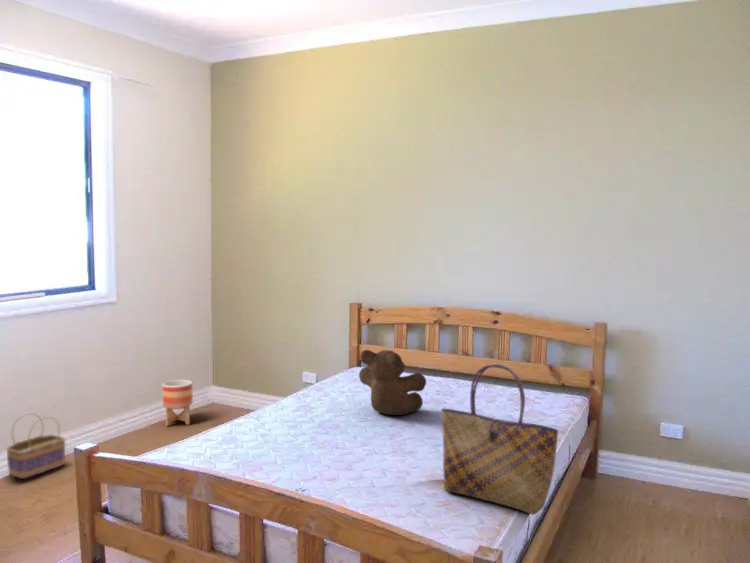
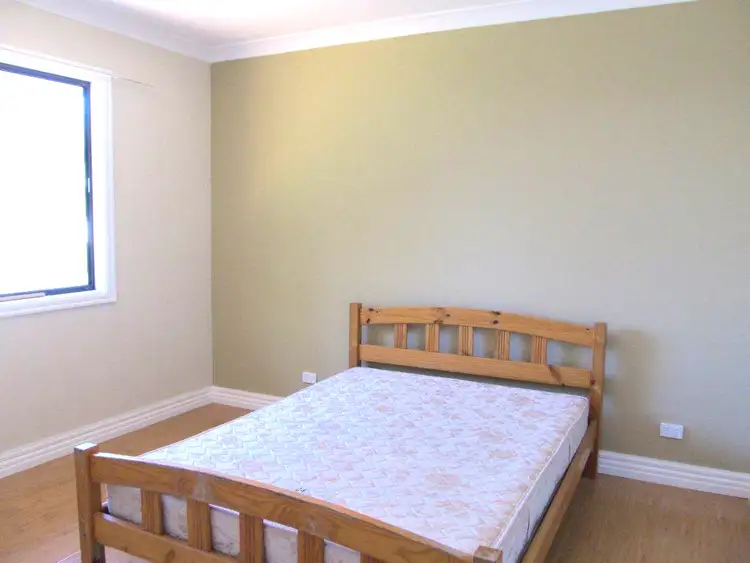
- basket (36, 442)
- planter (177, 402)
- teddy bear (390, 380)
- tote bag (494, 432)
